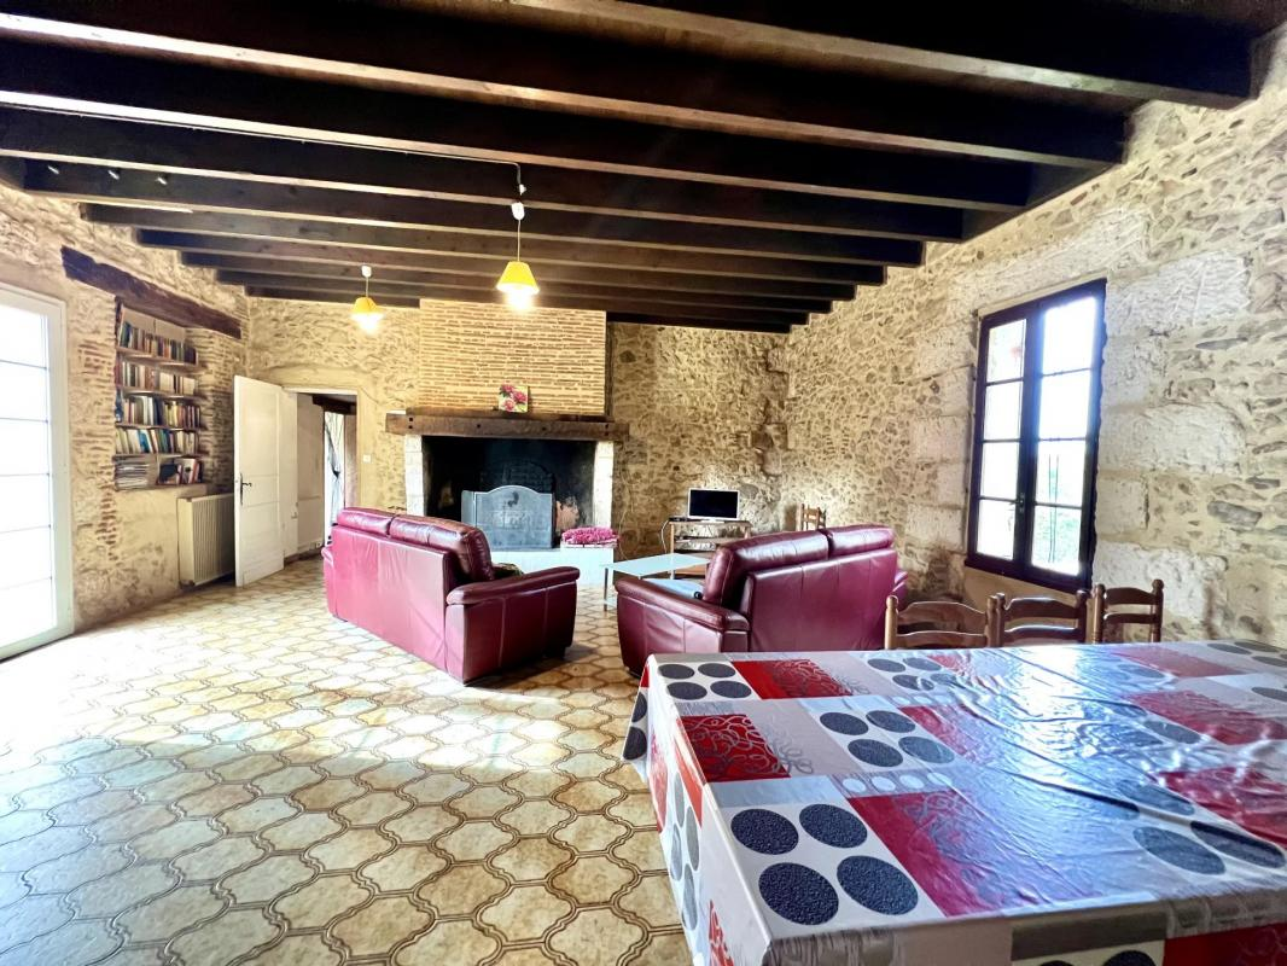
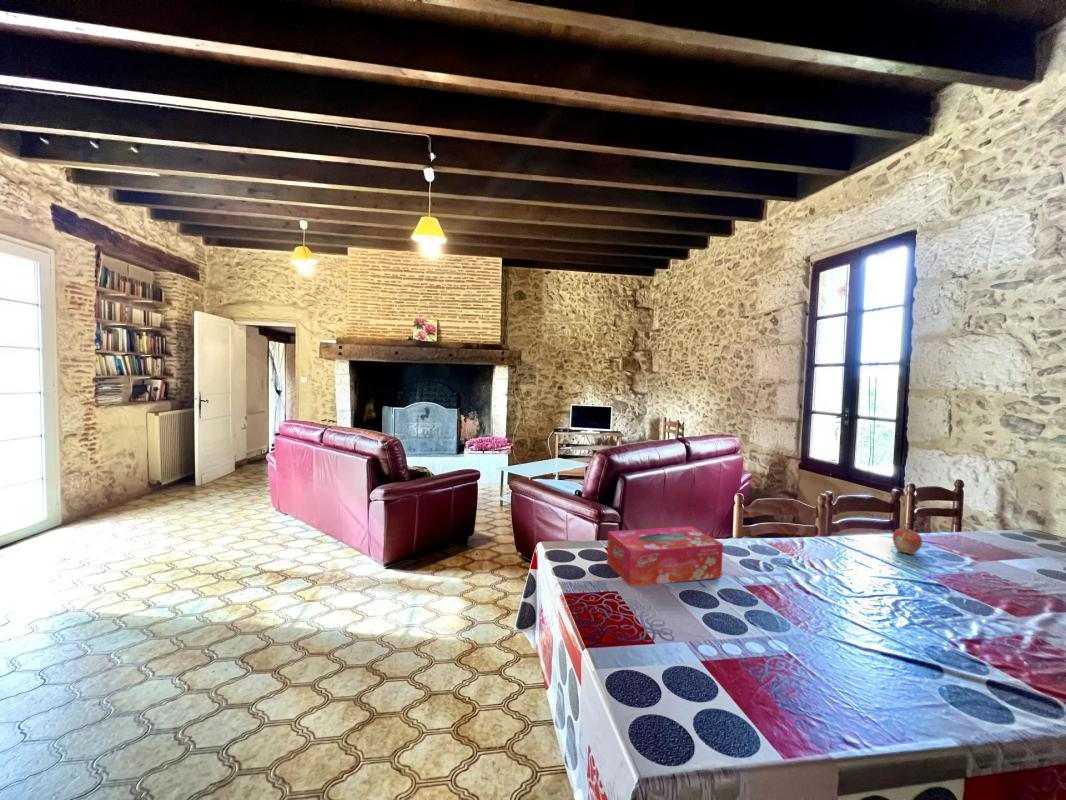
+ tissue box (663, 554)
+ fruit (907, 539)
